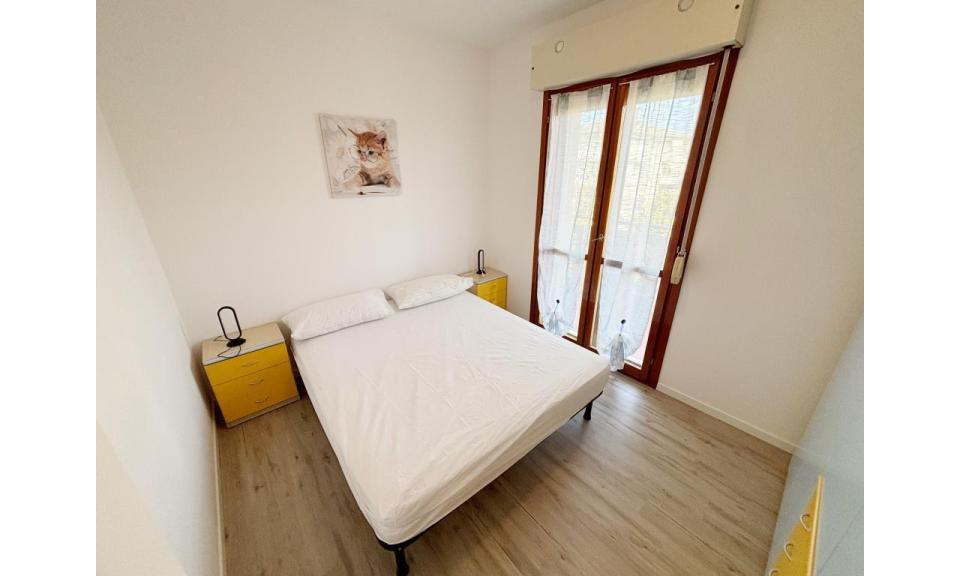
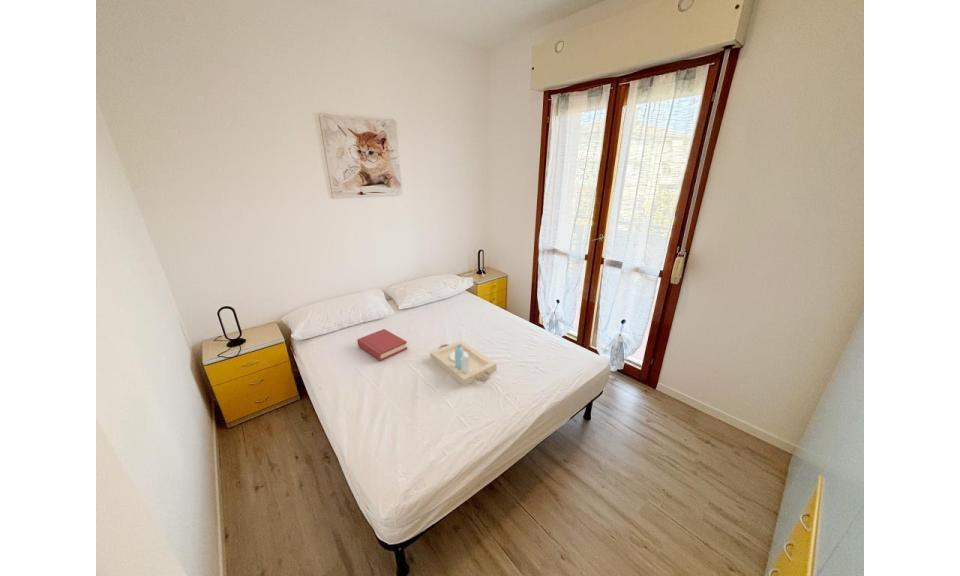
+ serving tray (462, 352)
+ hardback book (382, 344)
